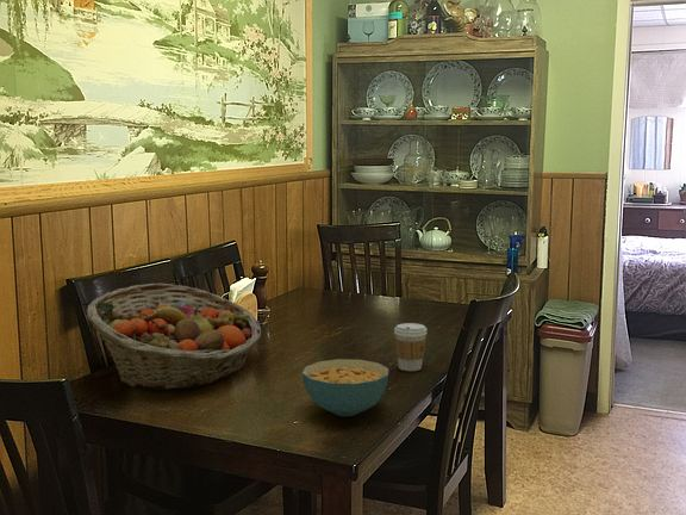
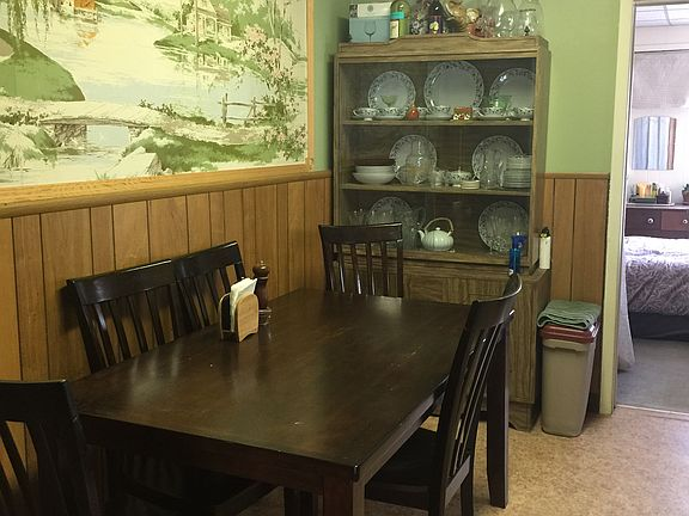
- cereal bowl (345, 391)
- fruit basket (177, 331)
- coffee cup (410, 346)
